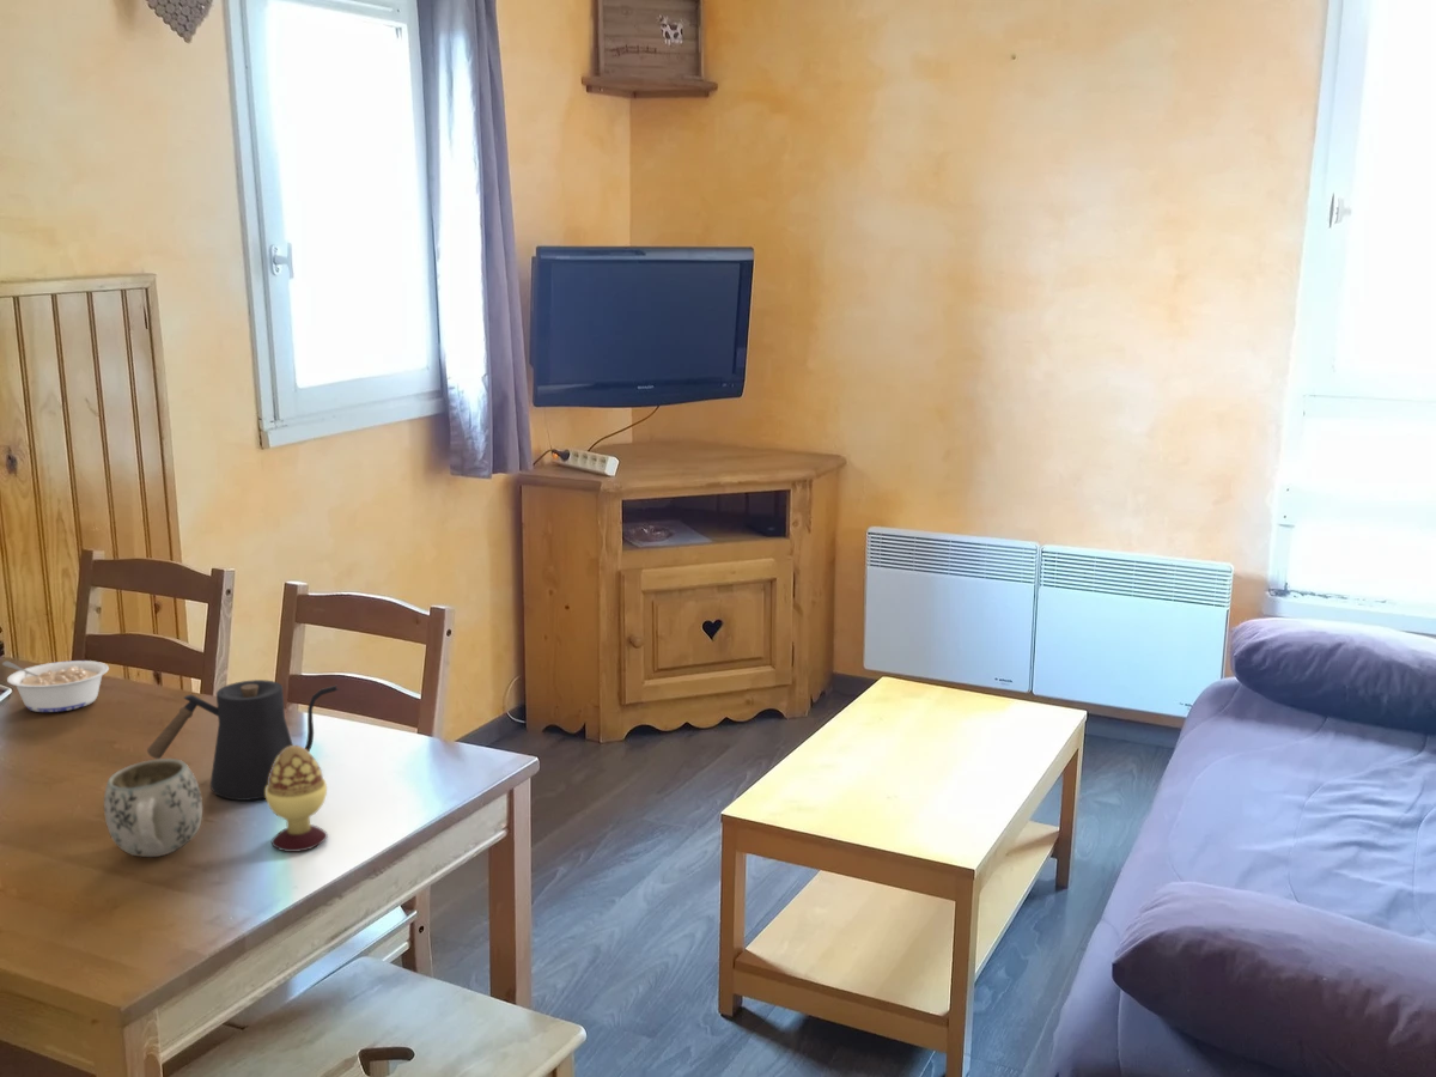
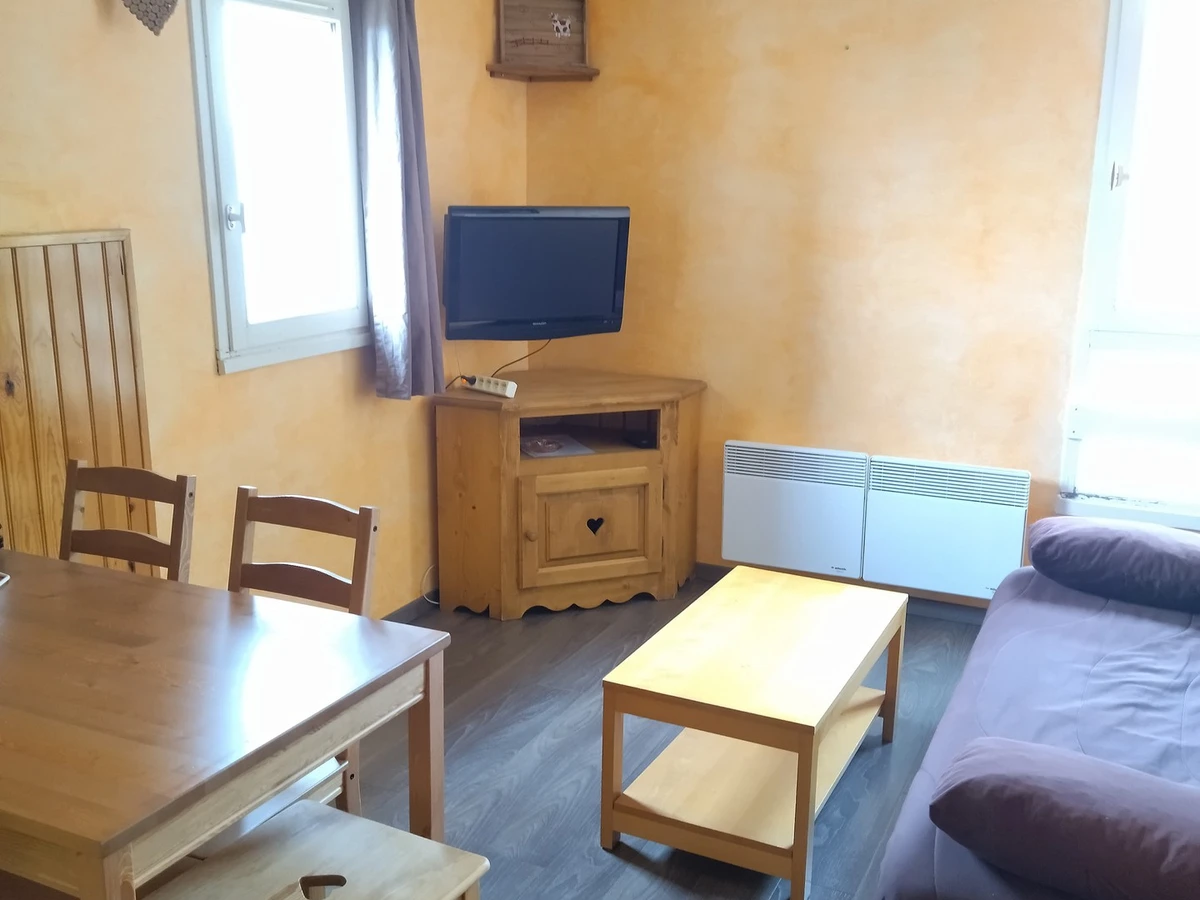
- kettle (247, 736)
- legume (55, 684)
- decorative egg (296, 793)
- mug (153, 815)
